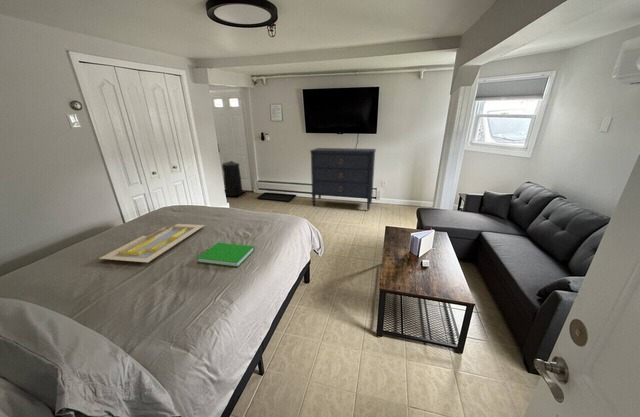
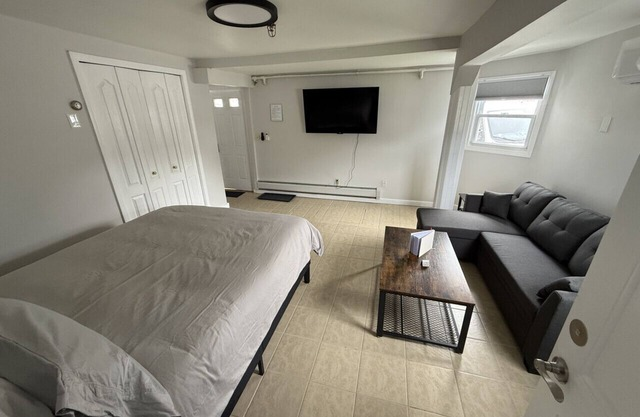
- serving tray (159, 241)
- dresser (342, 178)
- trash can (230, 177)
- book (227, 253)
